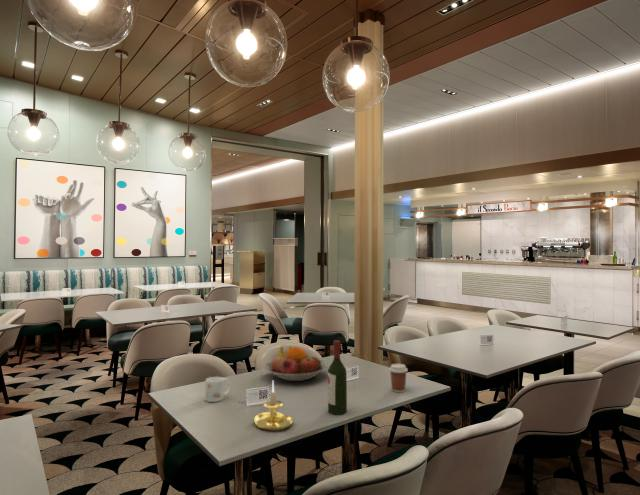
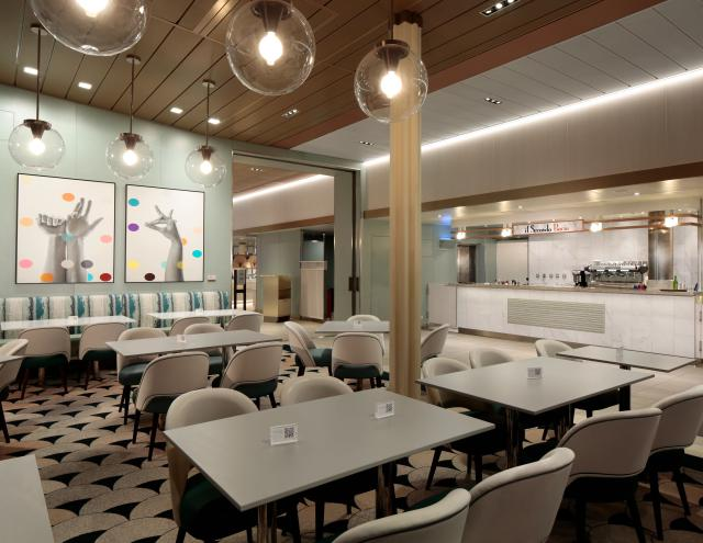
- wine bottle (337, 376)
- mug (218, 388)
- fruit bowl (296, 362)
- coffee cup (398, 377)
- candle holder (275, 402)
